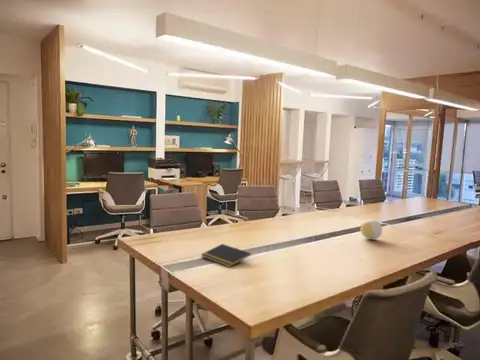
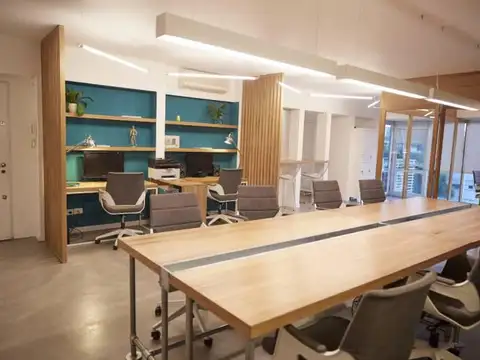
- decorative ball (371, 229)
- notepad (225, 254)
